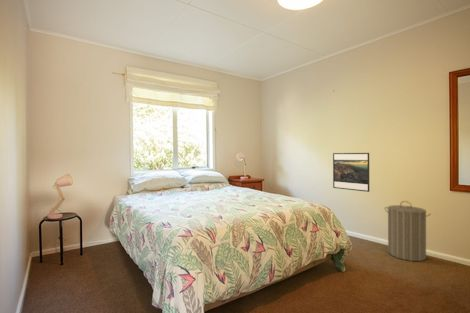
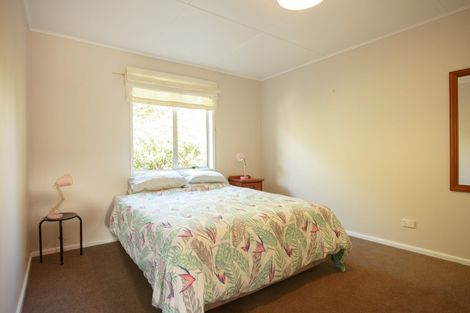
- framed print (350, 171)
- laundry hamper (406, 228)
